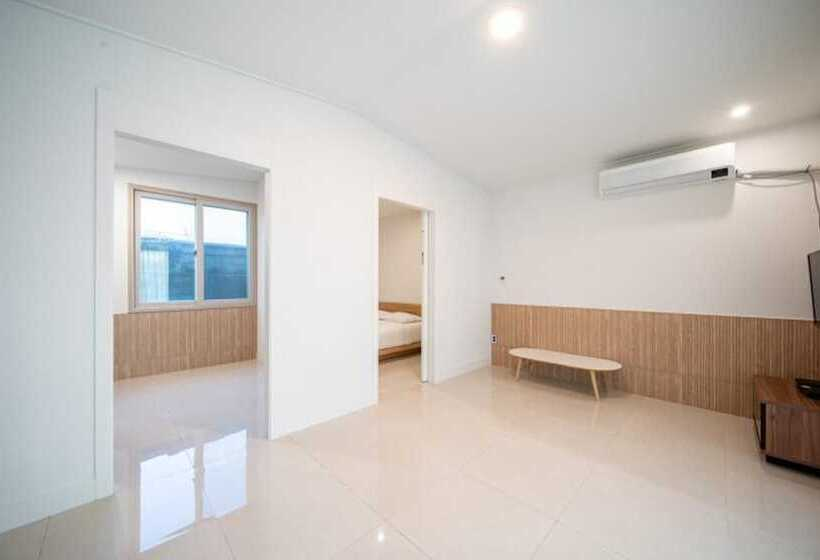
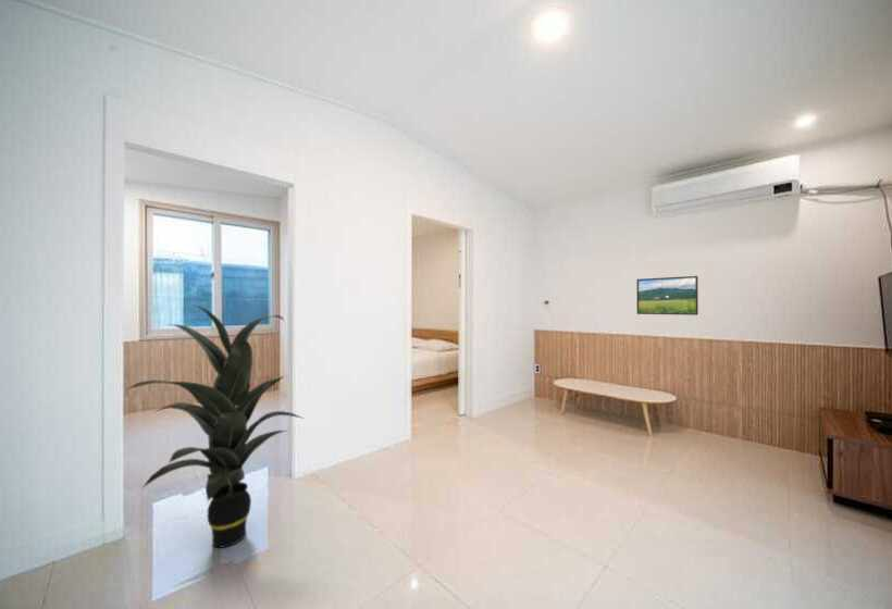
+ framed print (666, 296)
+ indoor plant (219, 421)
